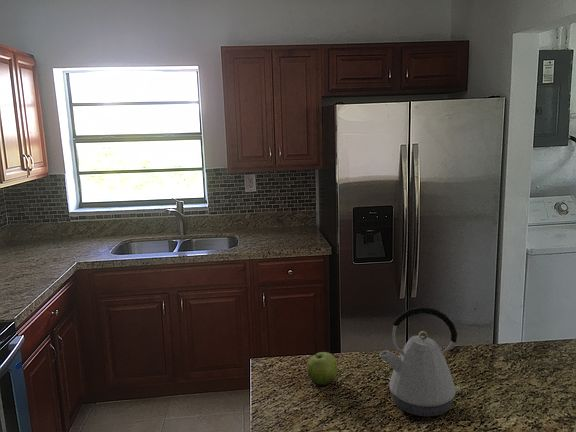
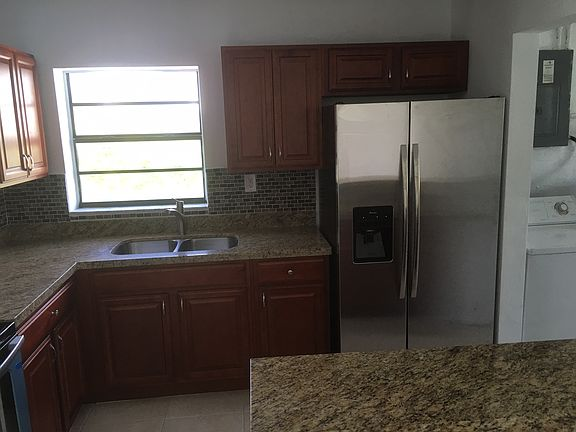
- kettle (419, 356)
- fruit (322, 367)
